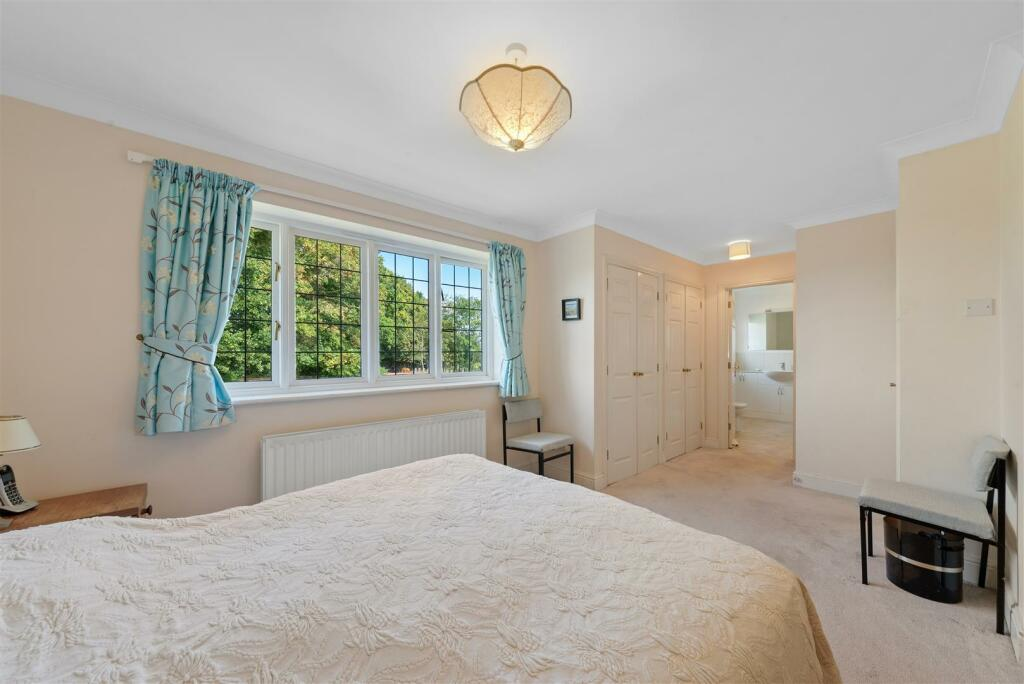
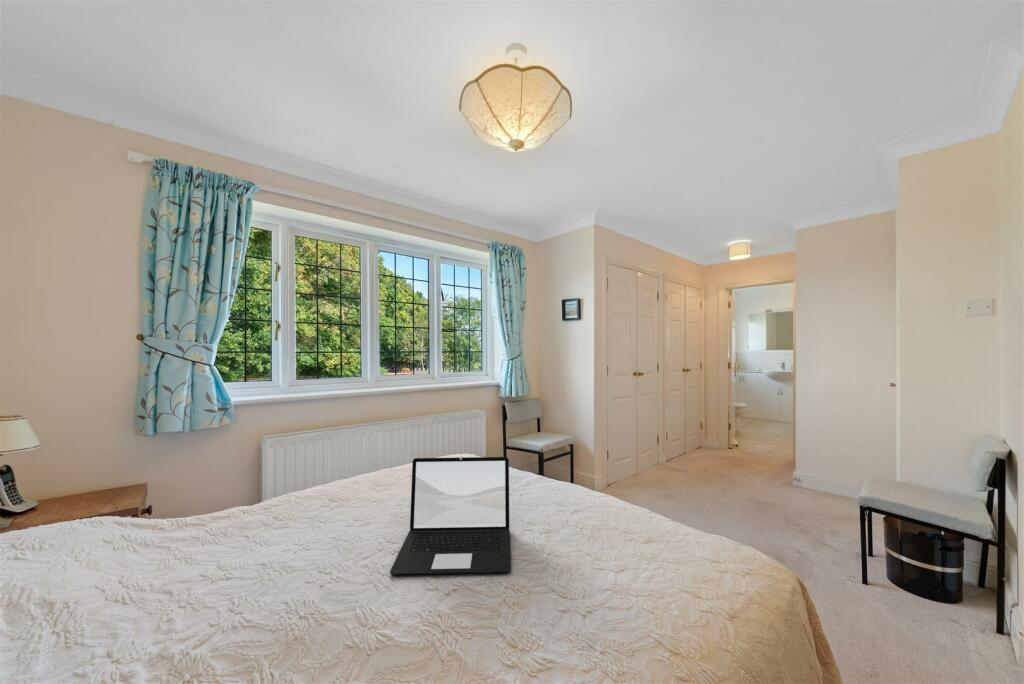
+ laptop (456, 509)
